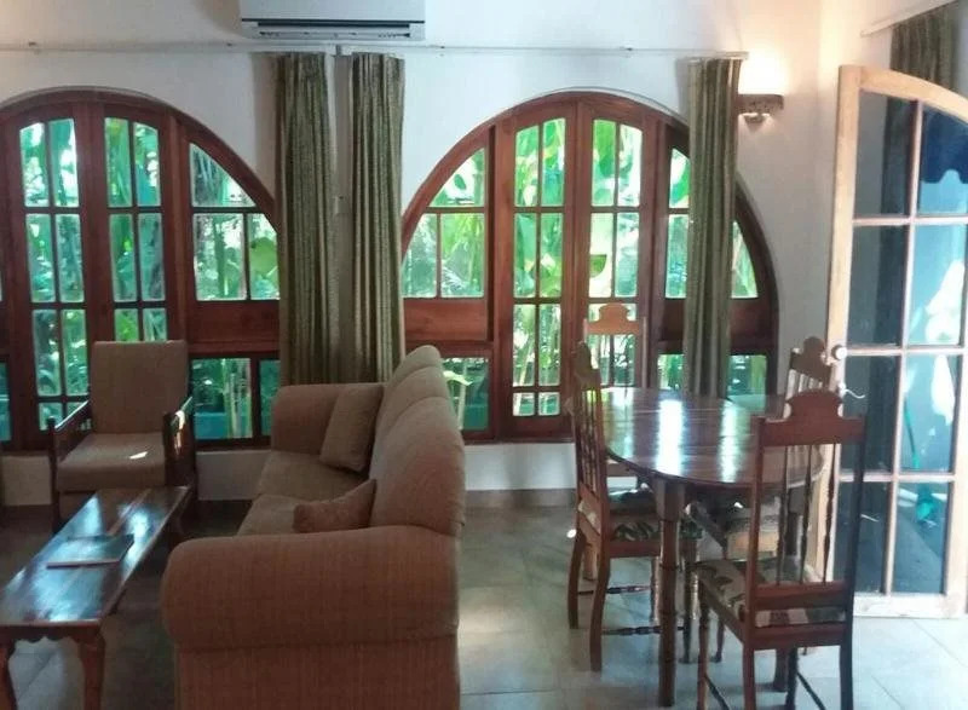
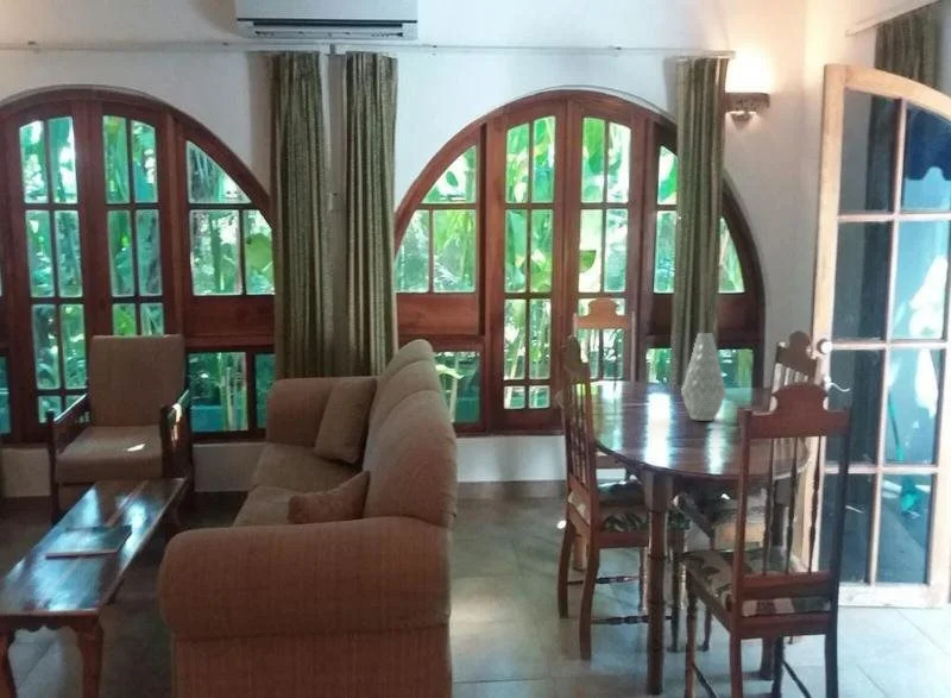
+ vase (704, 376)
